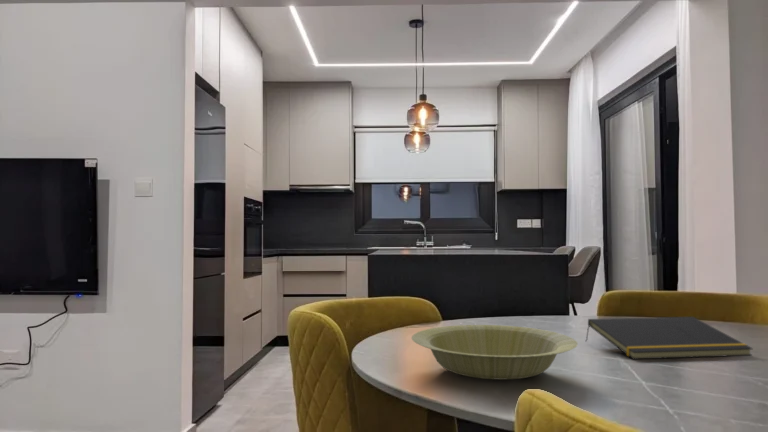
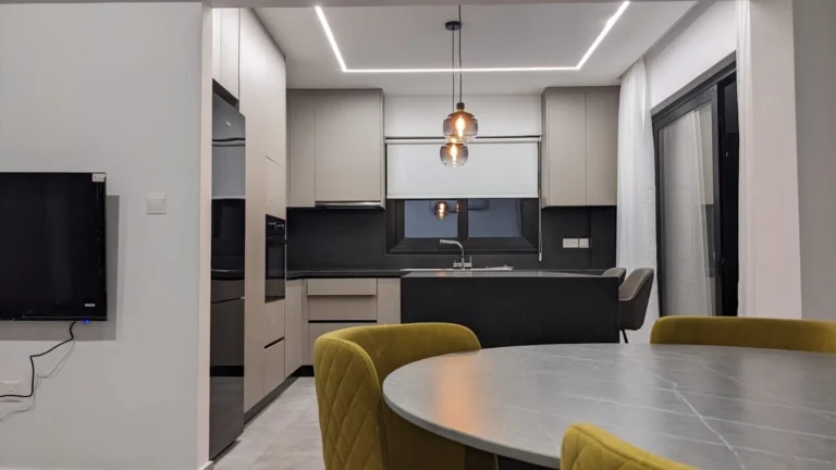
- notepad (665, 336)
- bowl (492, 354)
